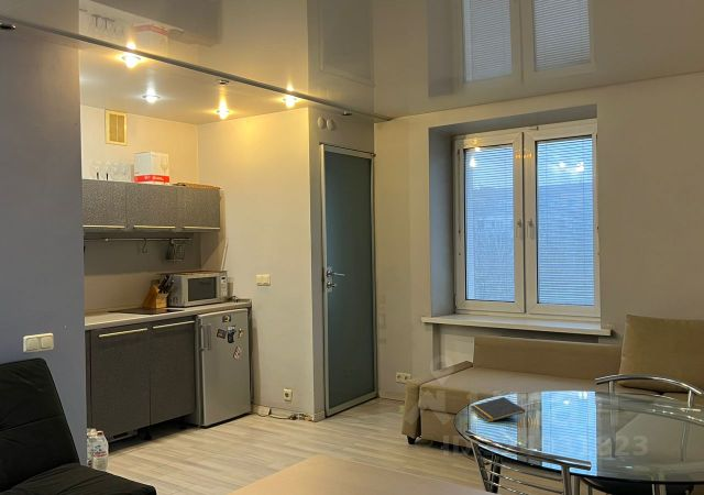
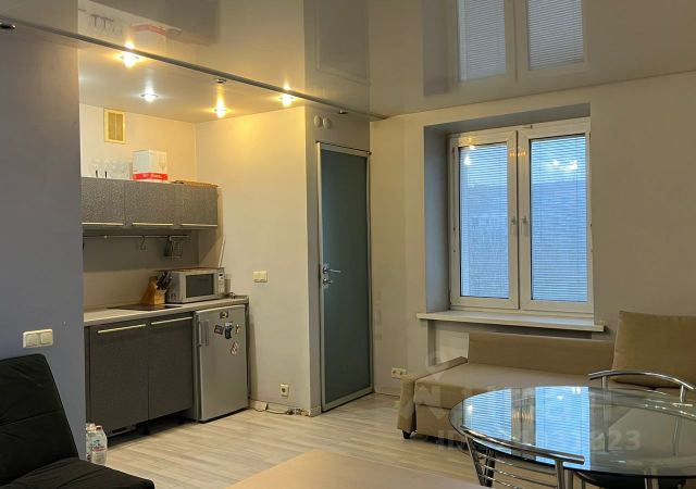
- notepad (496, 409)
